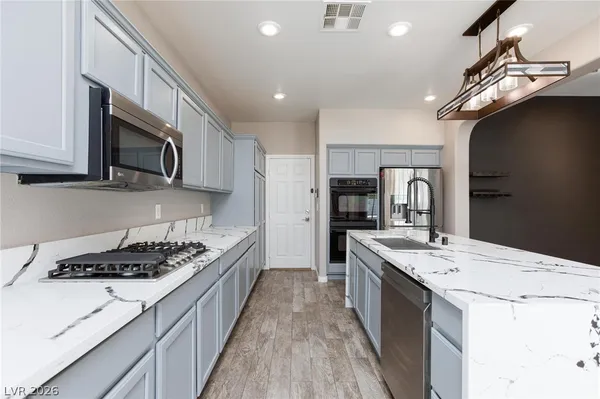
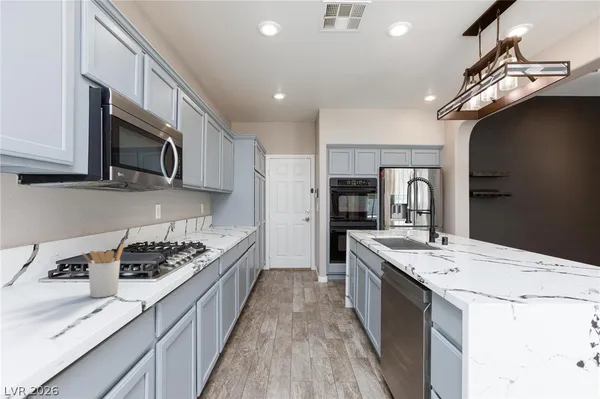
+ utensil holder (103, 270)
